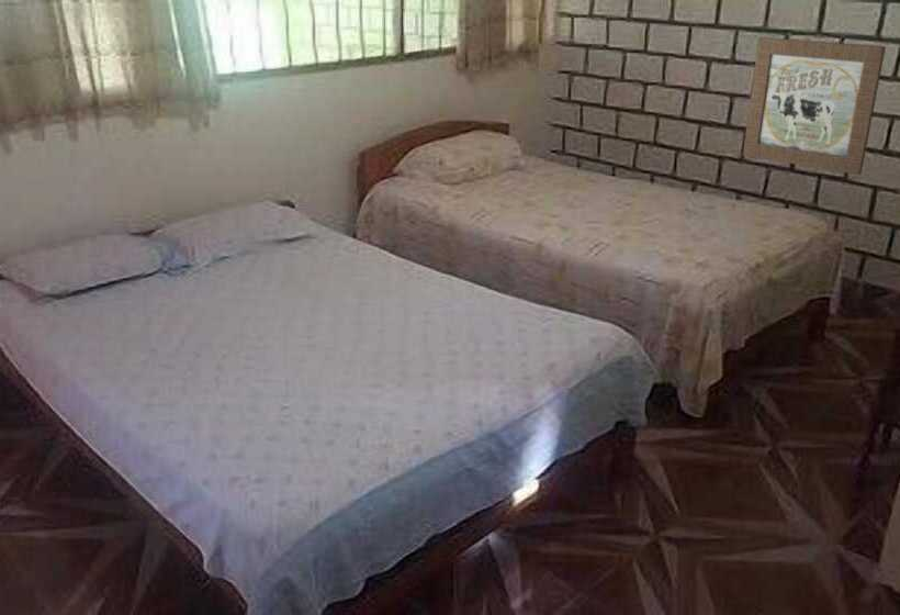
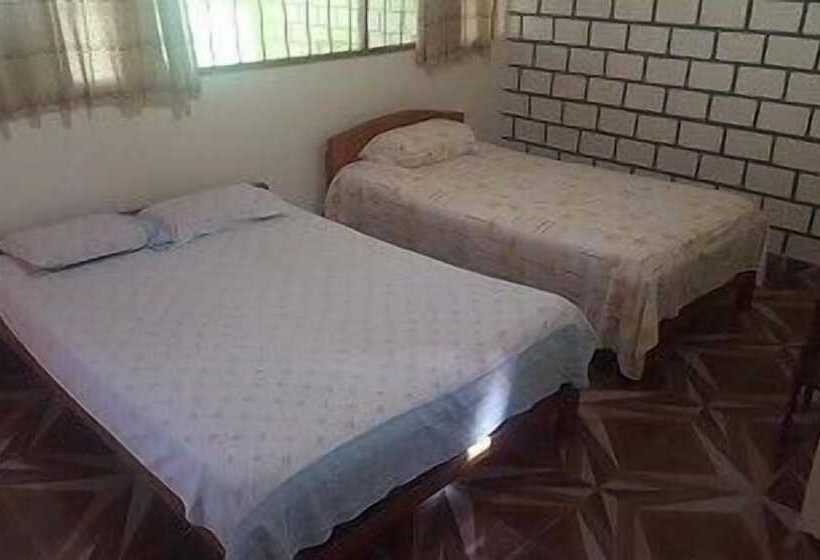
- wall art (809, 104)
